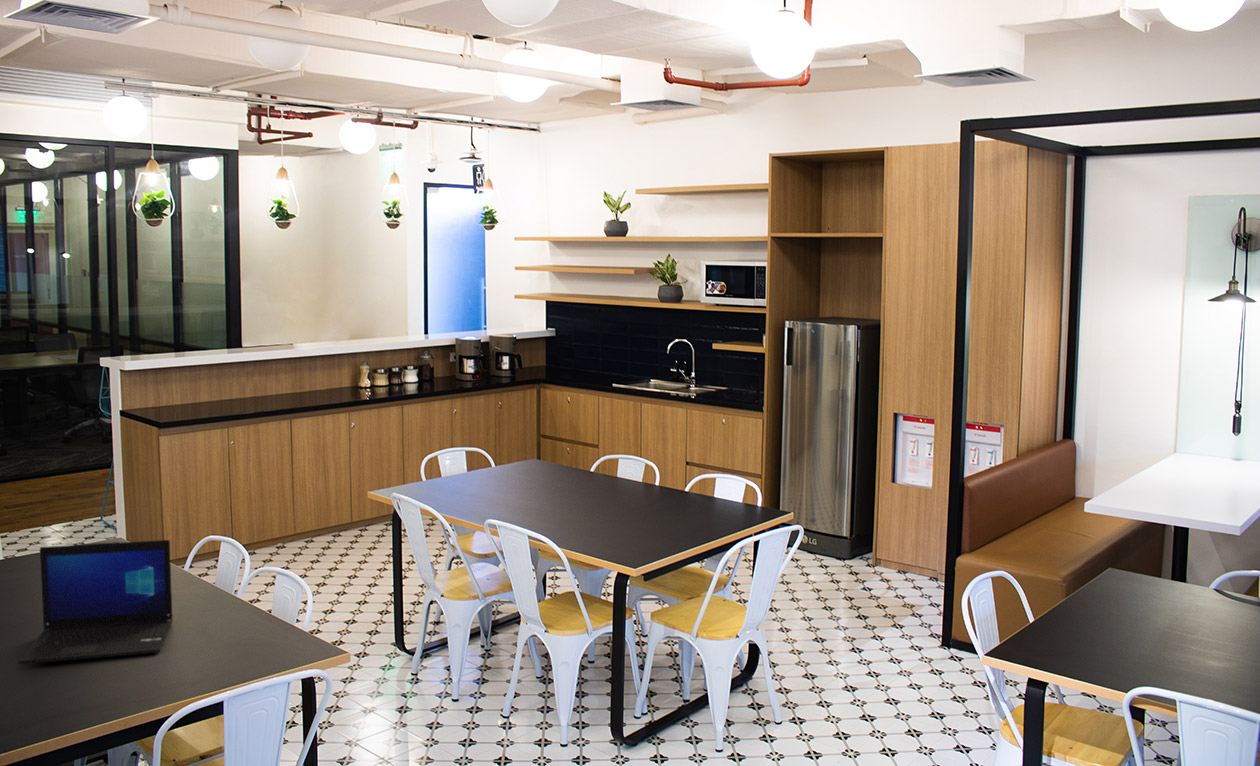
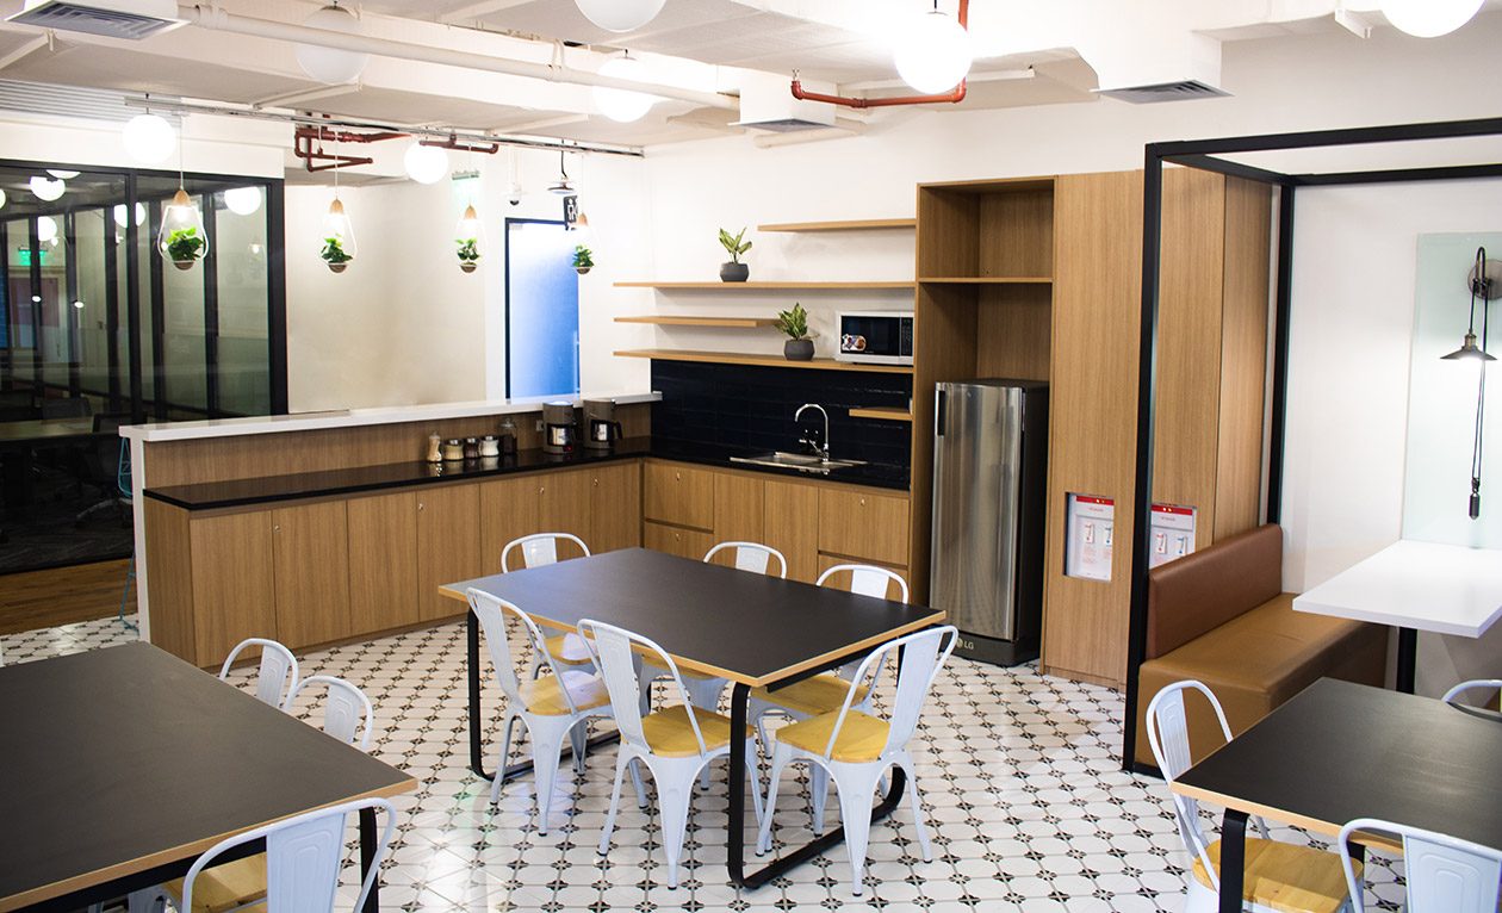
- laptop (98, 599)
